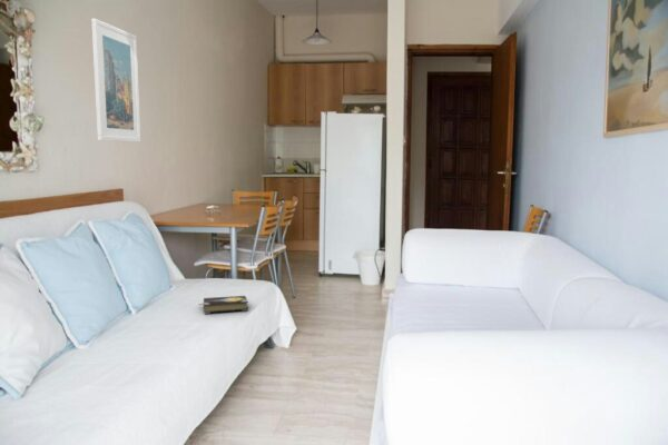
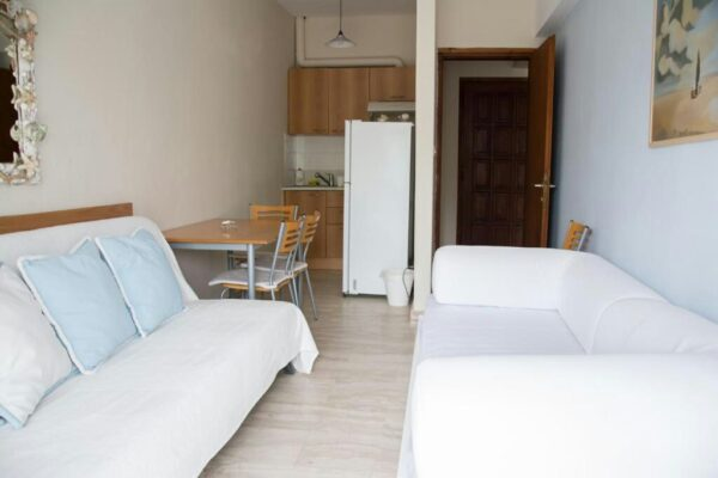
- hardback book (225, 303)
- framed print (118, 85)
